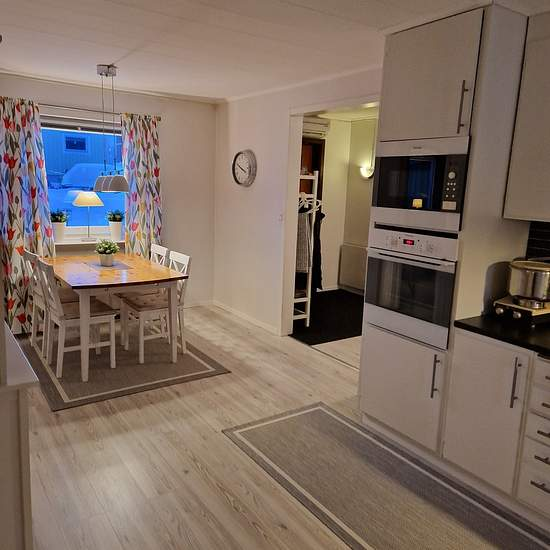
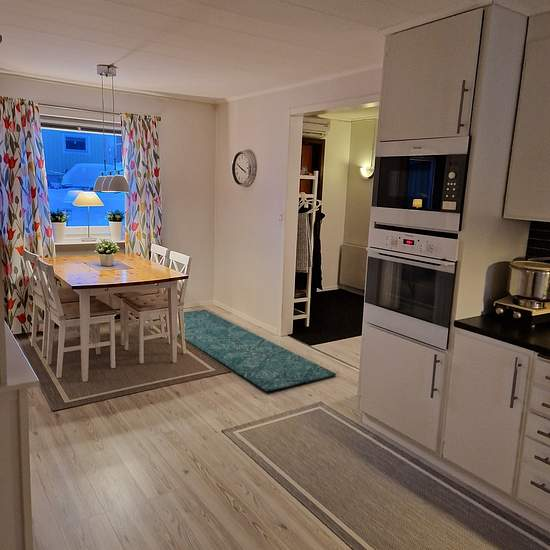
+ rug (228, 340)
